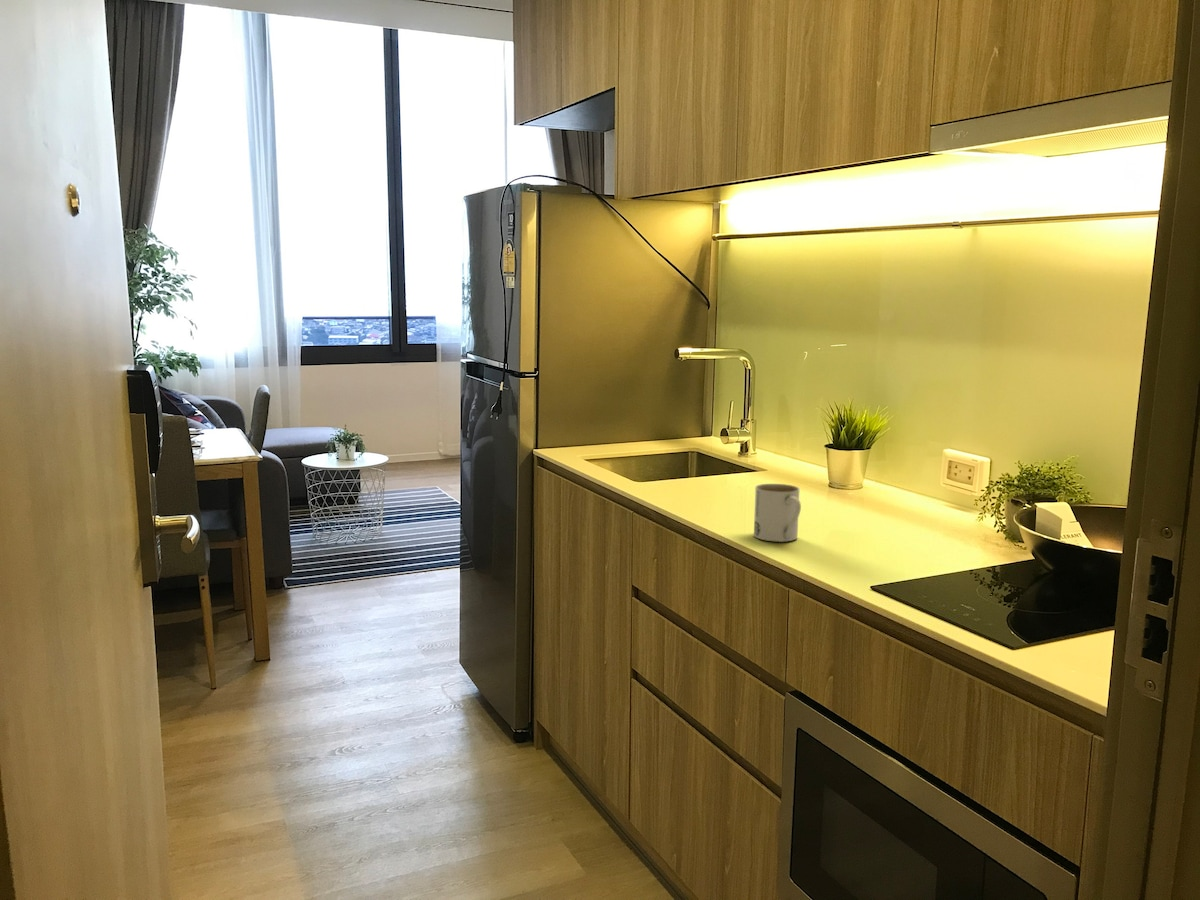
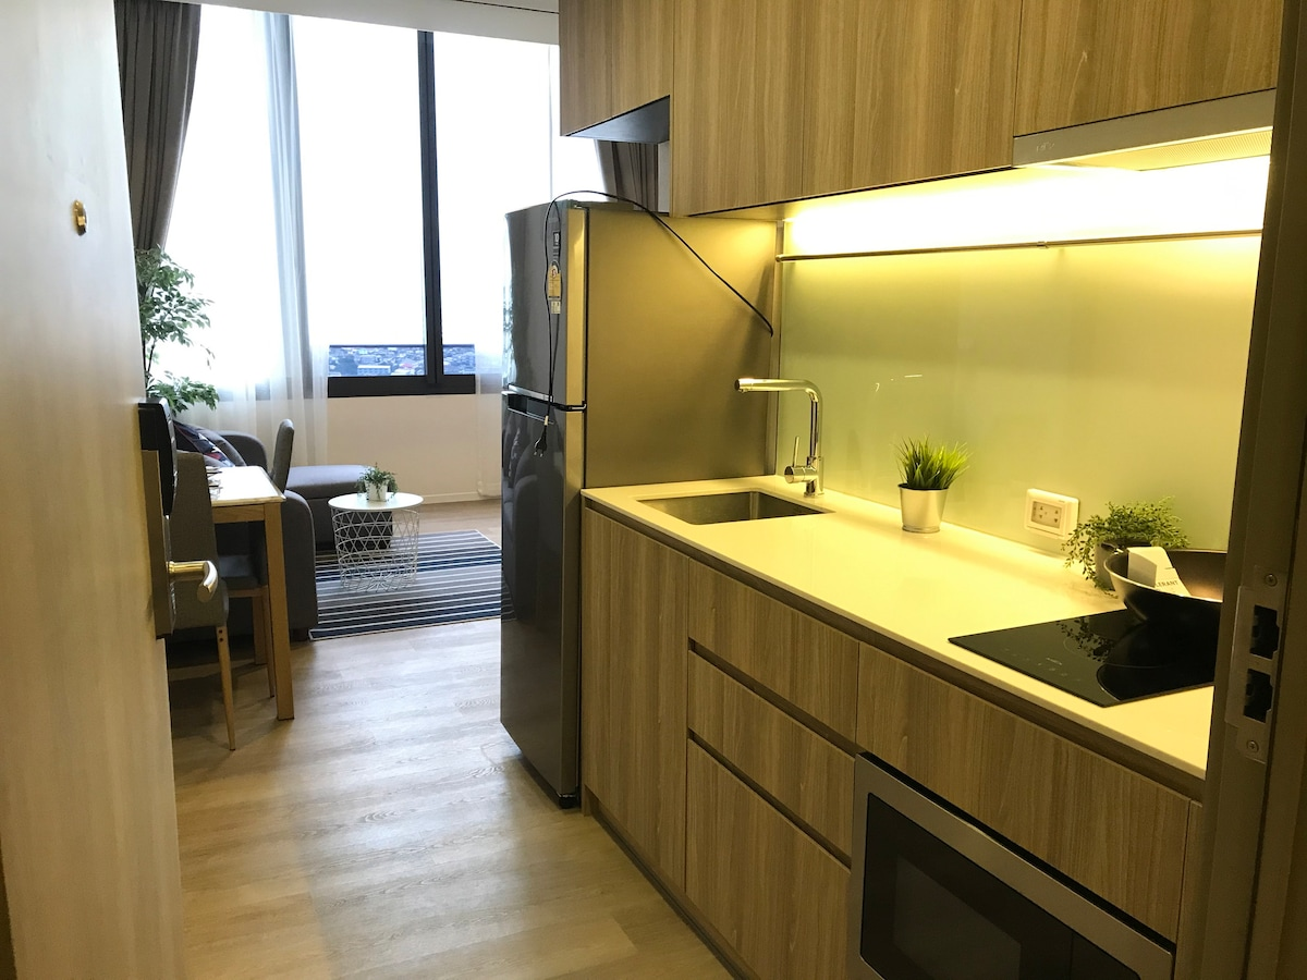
- mug (781, 514)
